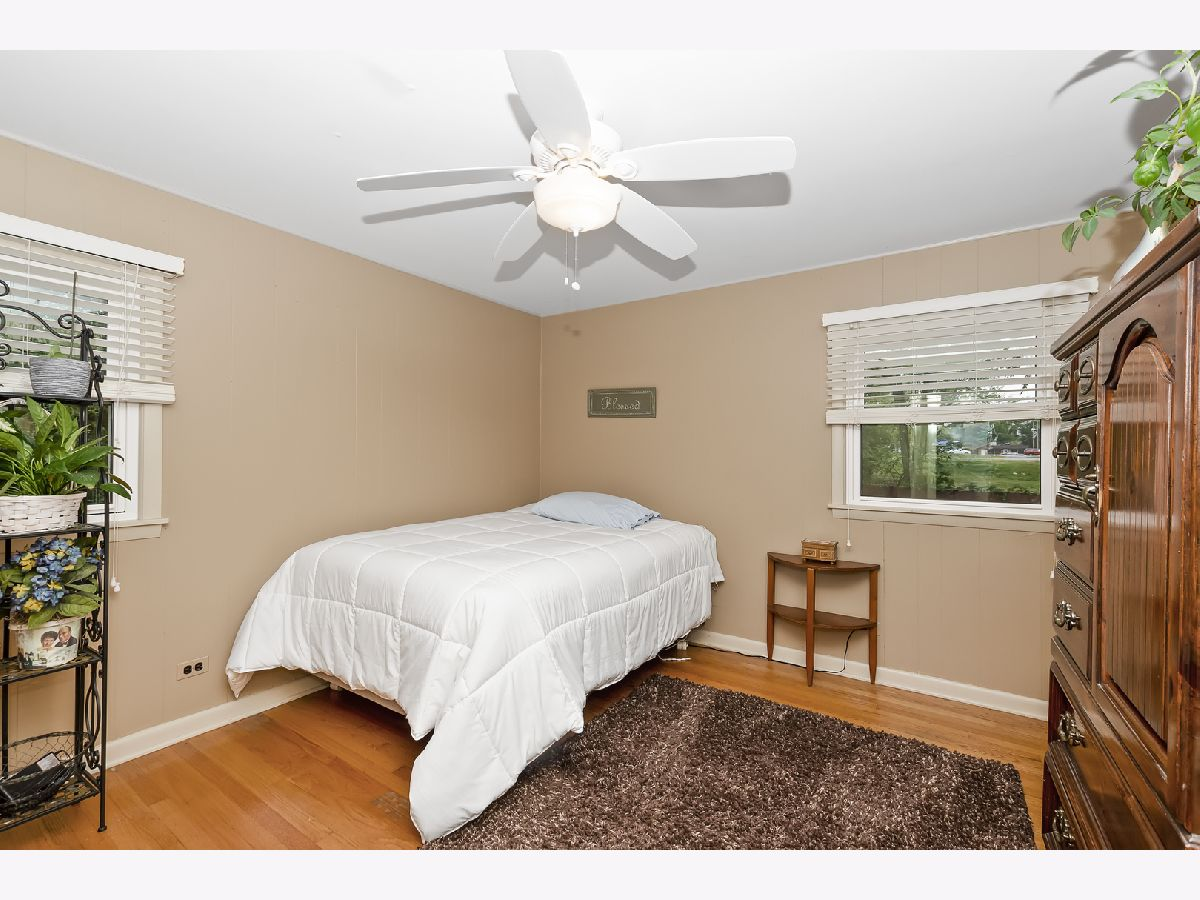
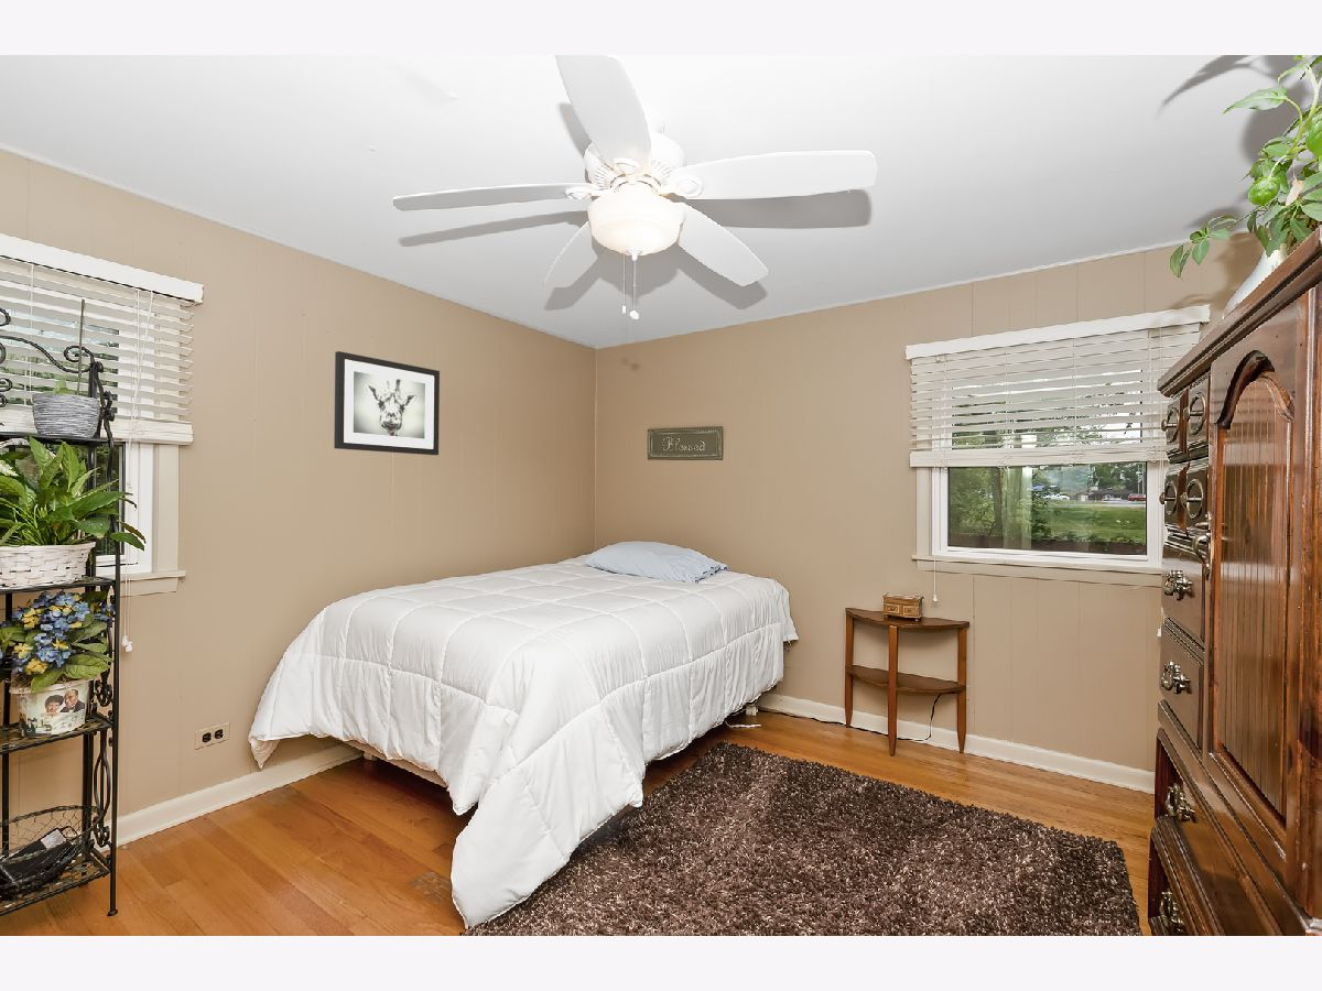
+ wall art (390, 406)
